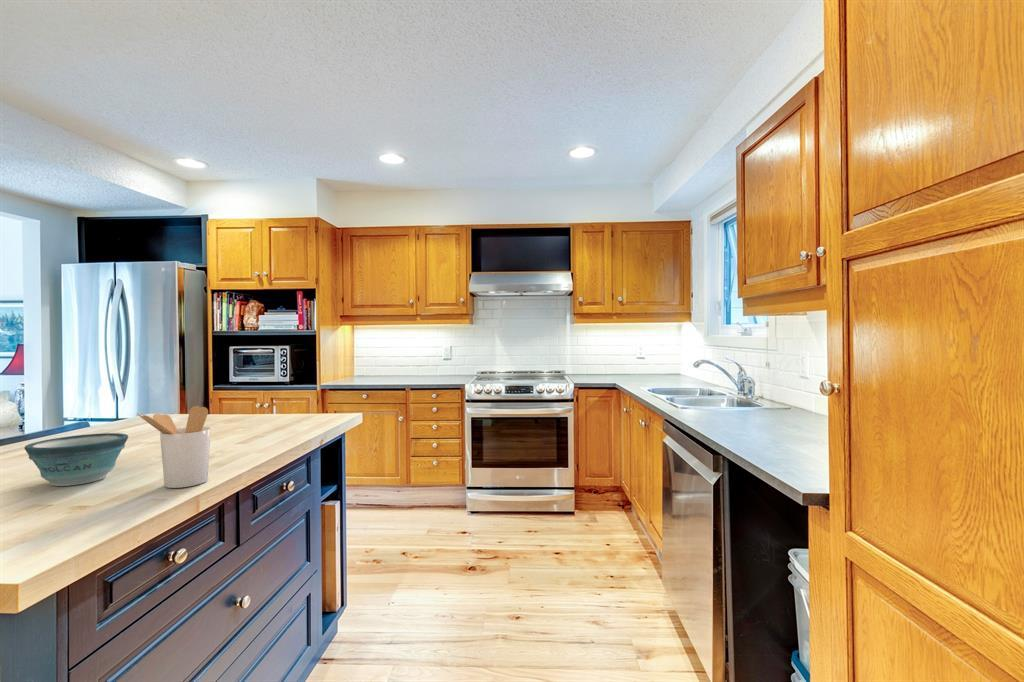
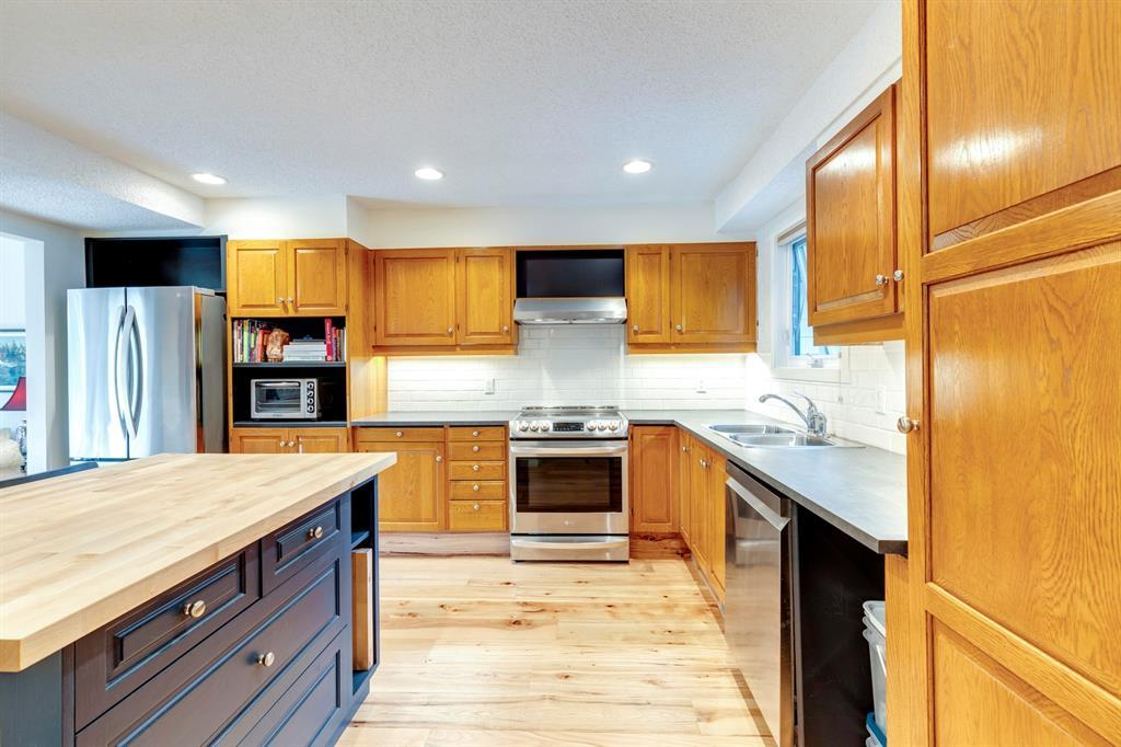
- utensil holder (174, 445)
- bowl (79, 460)
